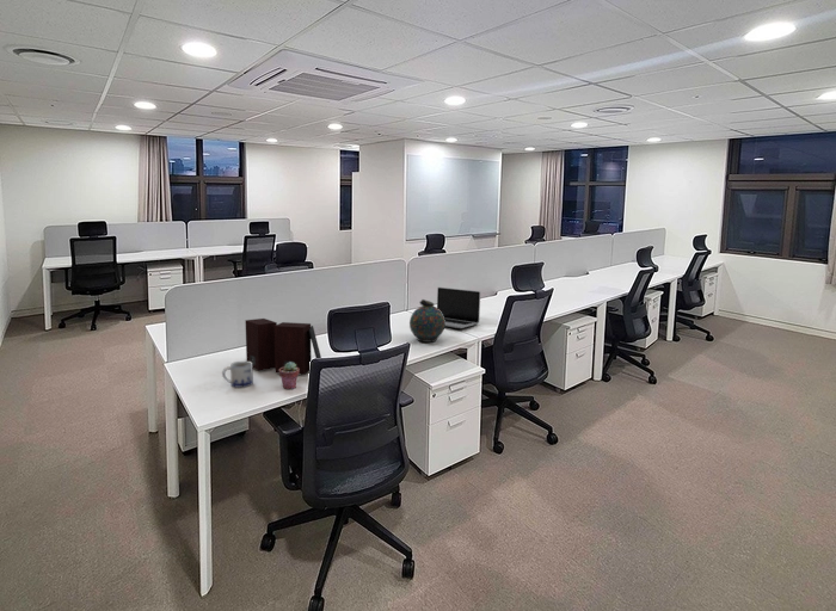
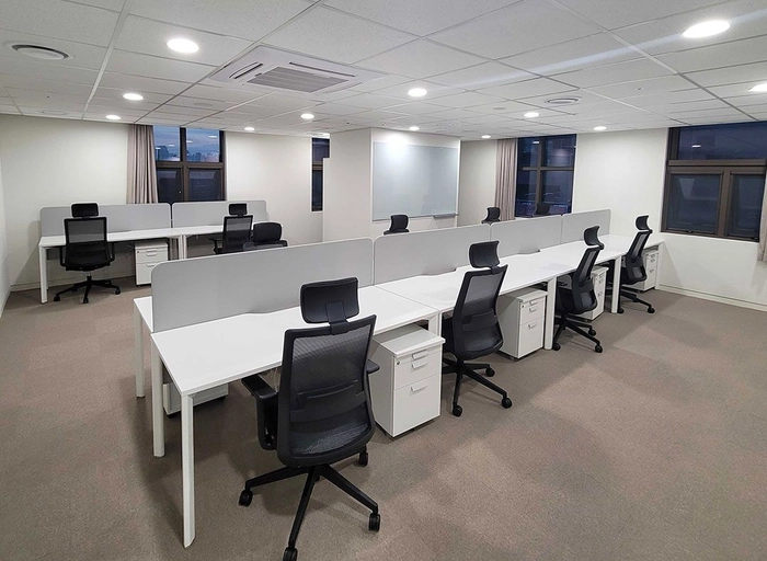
- speaker (284, 344)
- snuff bottle (426, 319)
- mug (239, 375)
- laptop (448, 307)
- potted succulent (289, 374)
